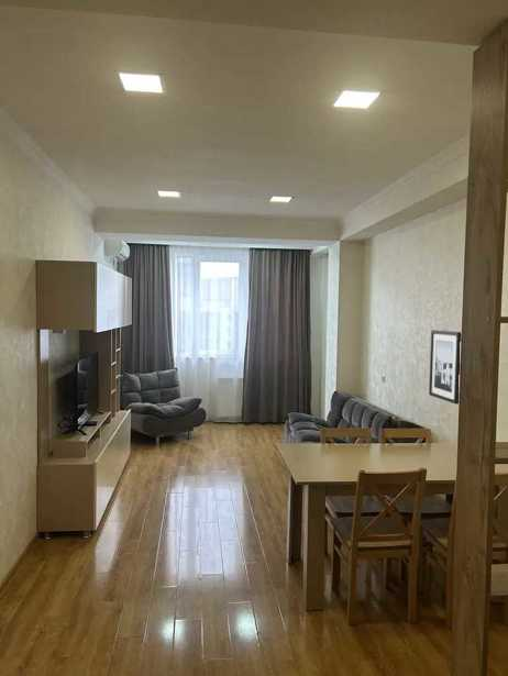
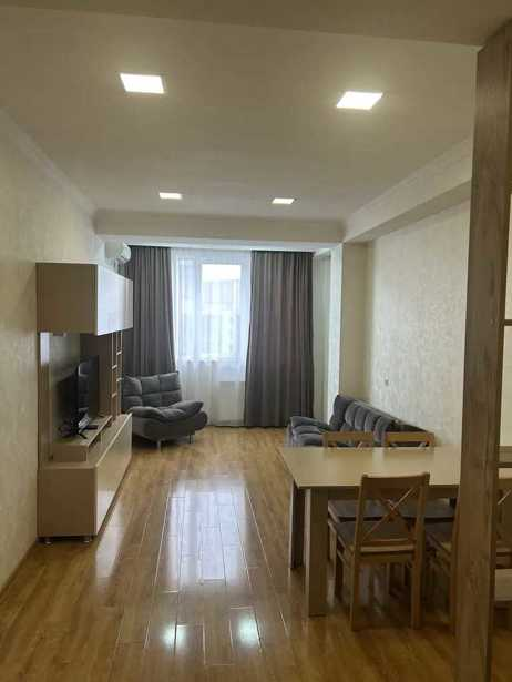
- wall art (444, 365)
